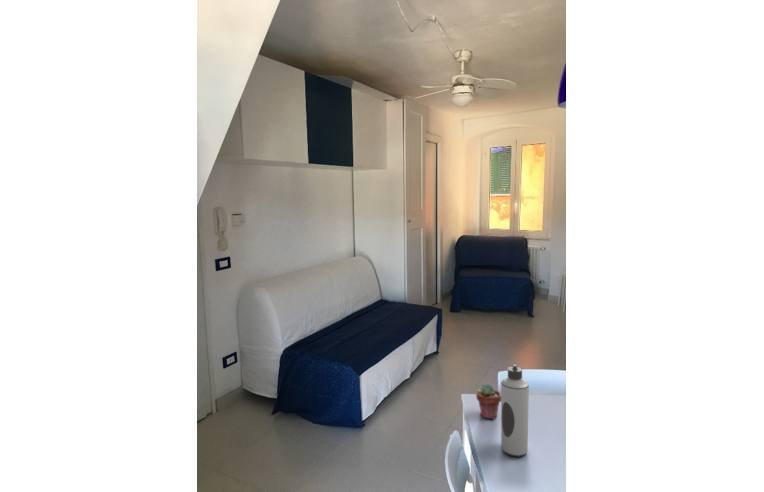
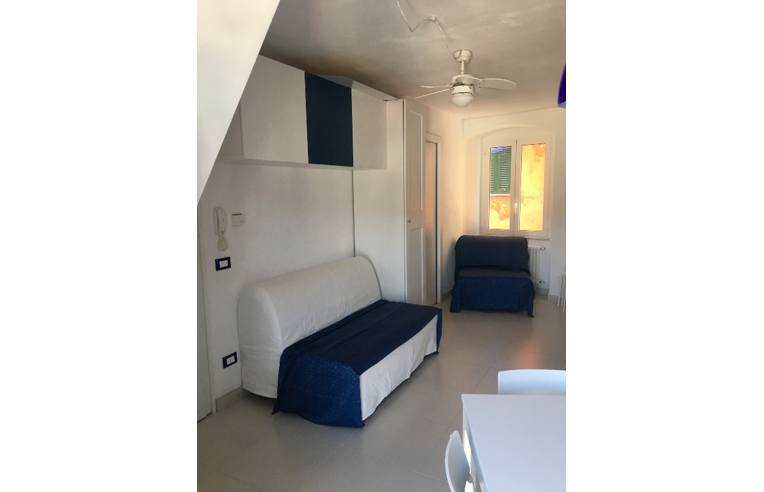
- potted succulent (488, 399)
- water bottle (514, 408)
